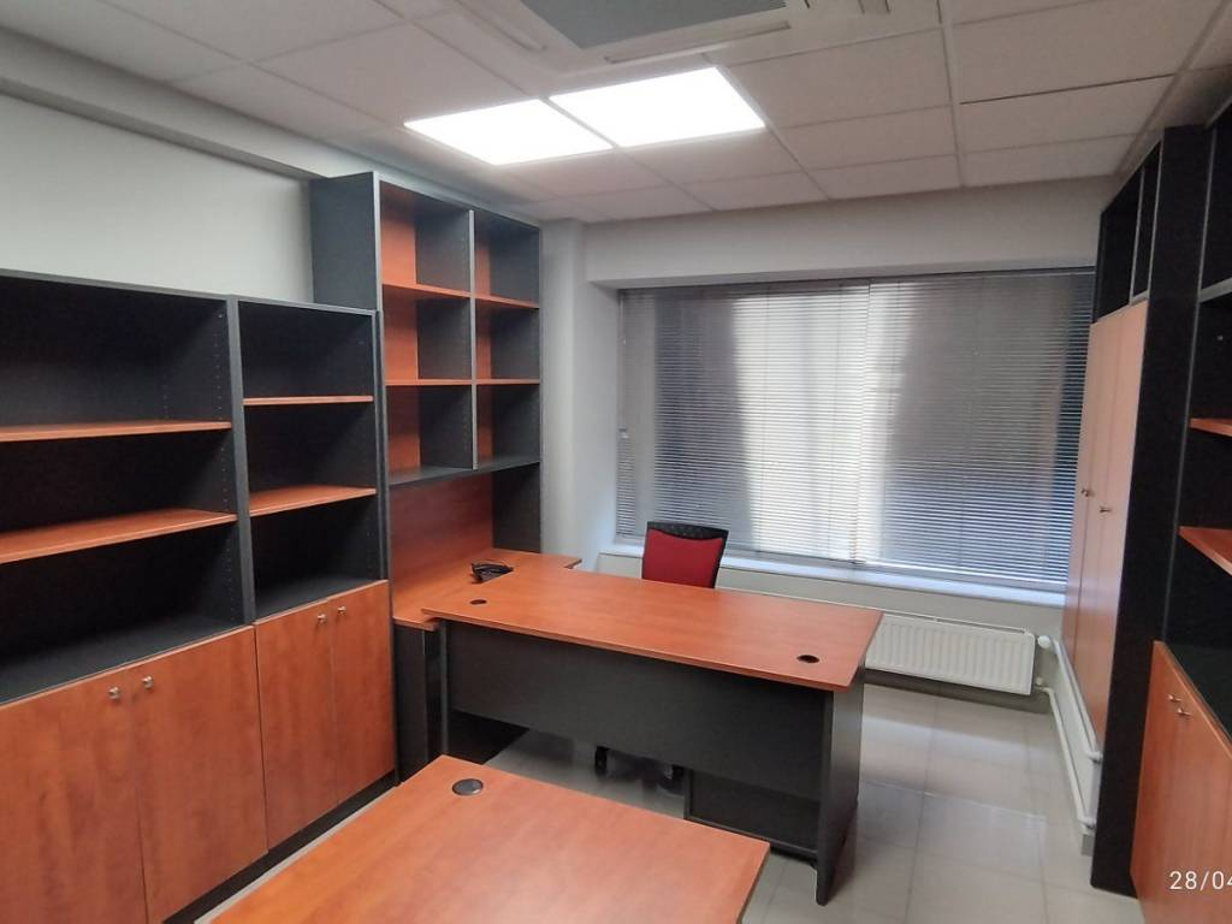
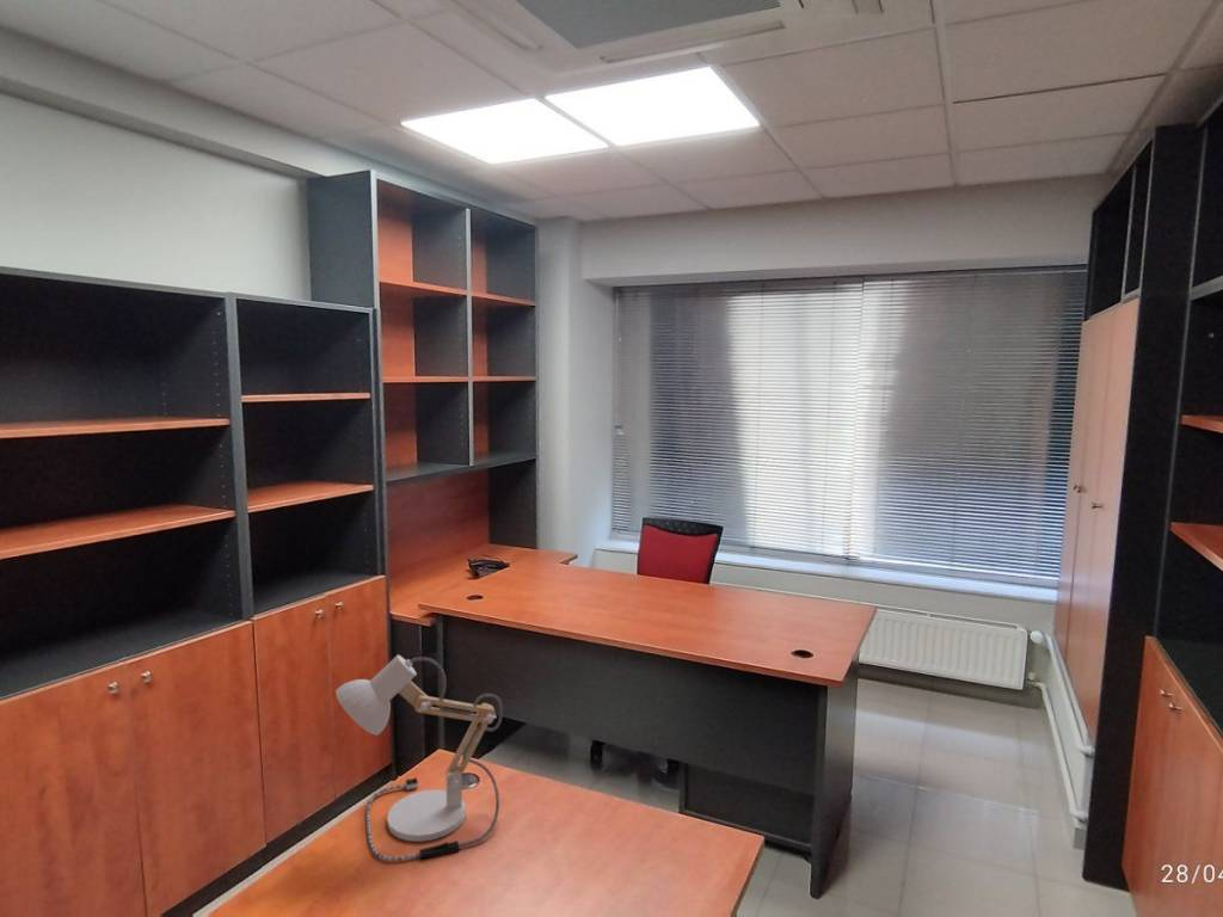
+ desk lamp (425, 713)
